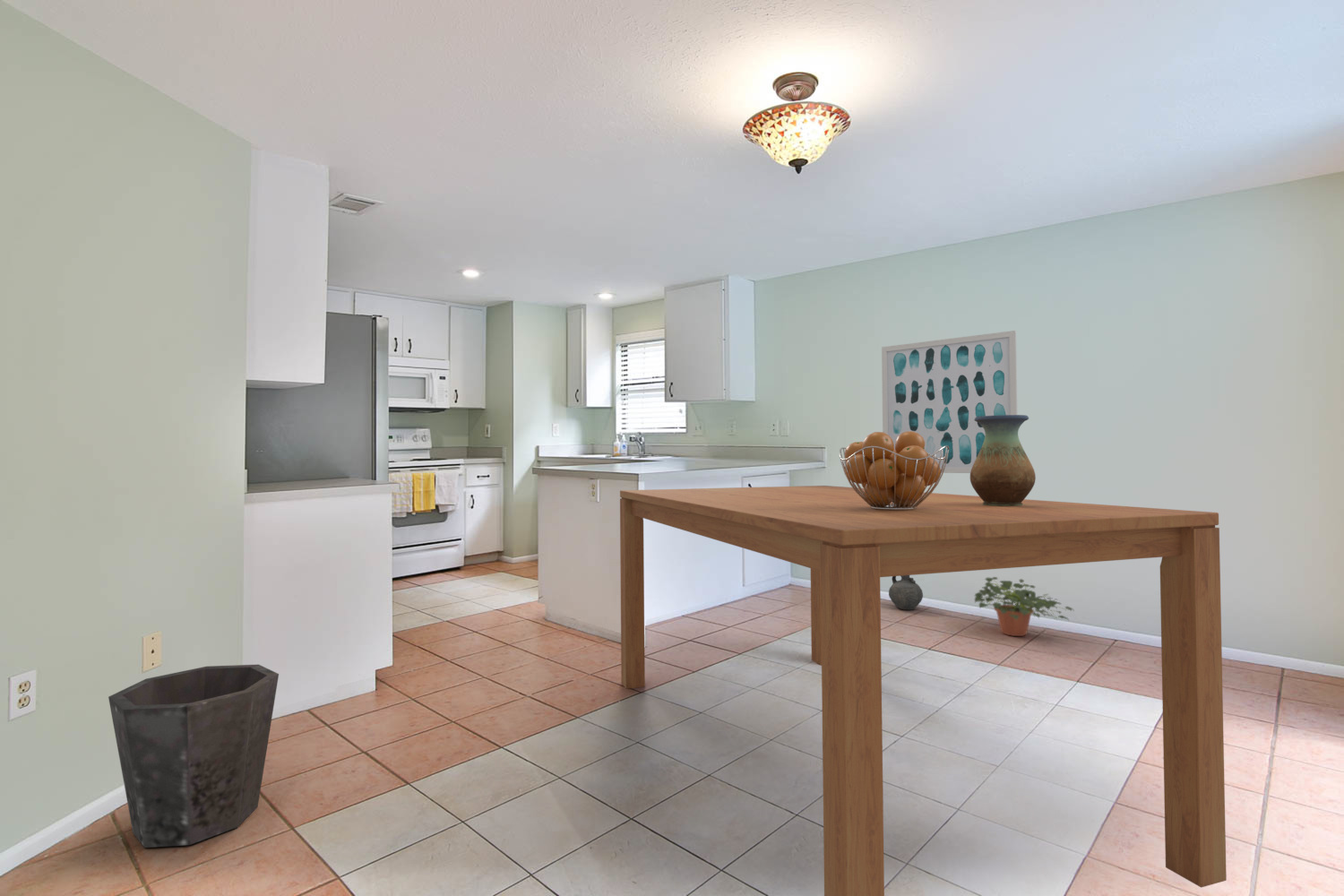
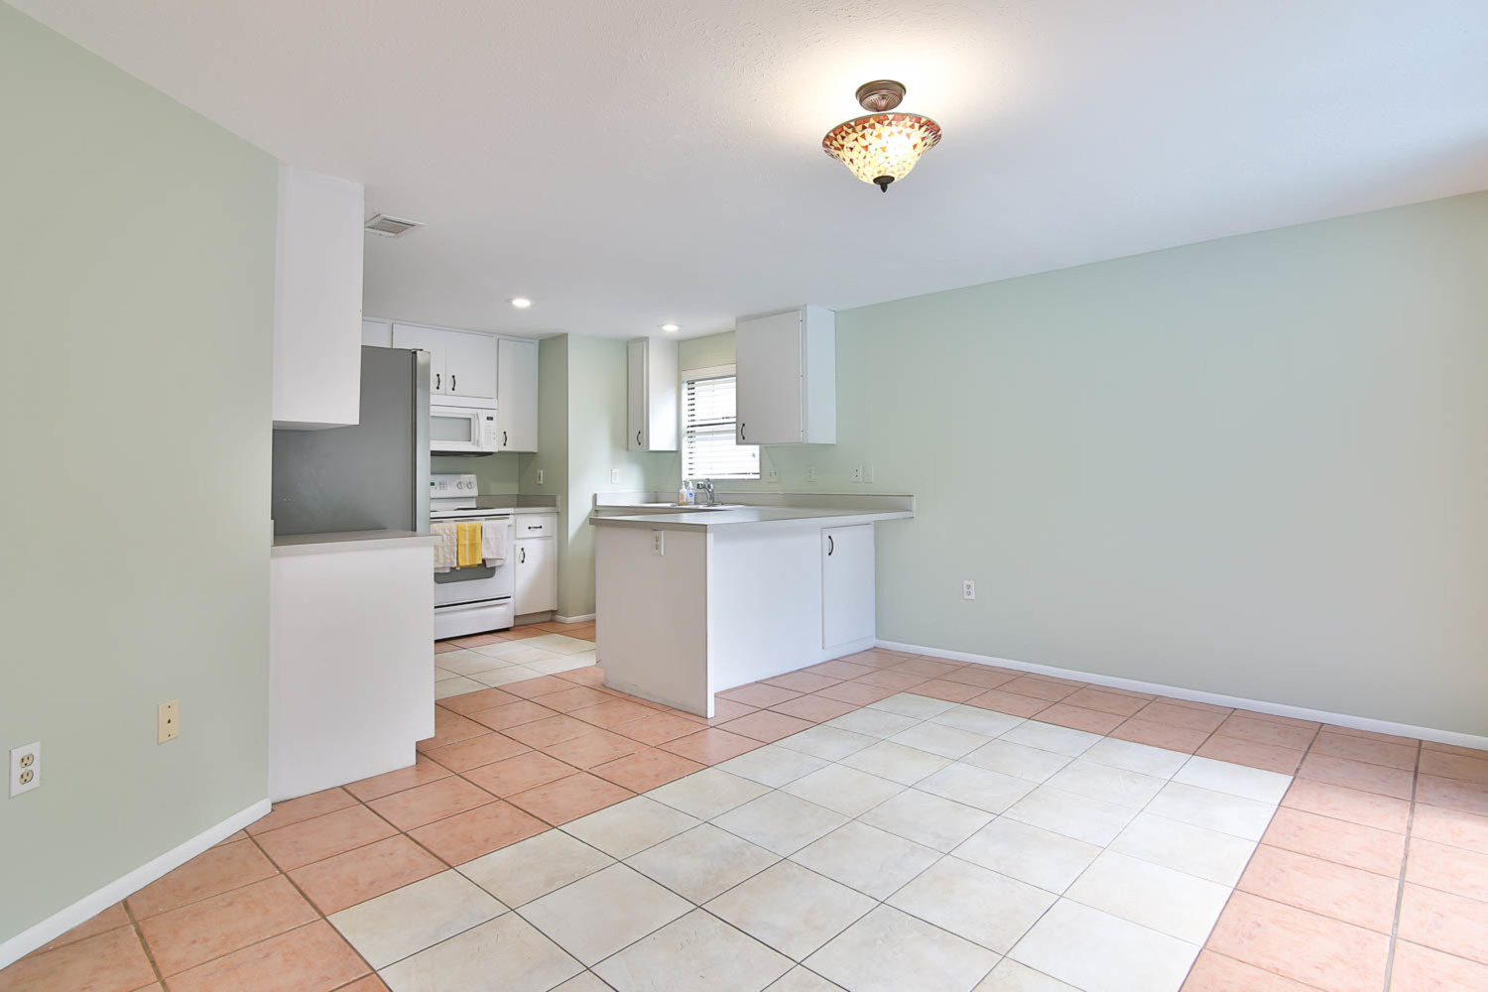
- wall art (945, 406)
- waste bin (197, 752)
- dining table (831, 626)
- potted plant (1021, 608)
- ceramic jug (905, 588)
- vase (1002, 460)
- fruit basket (892, 469)
